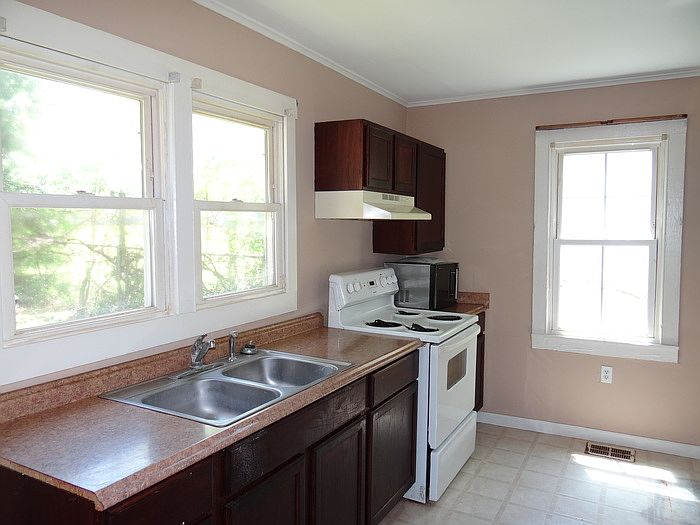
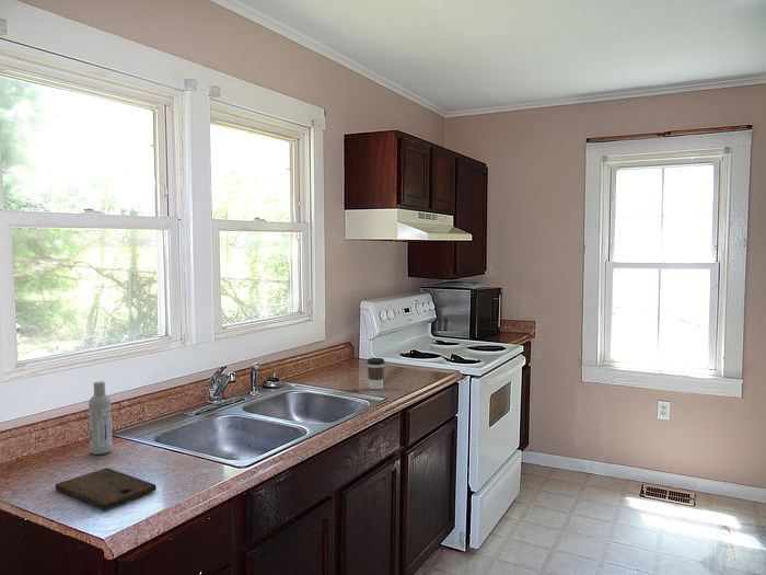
+ coffee cup (375, 373)
+ bottle (100, 416)
+ cutting board (105, 486)
